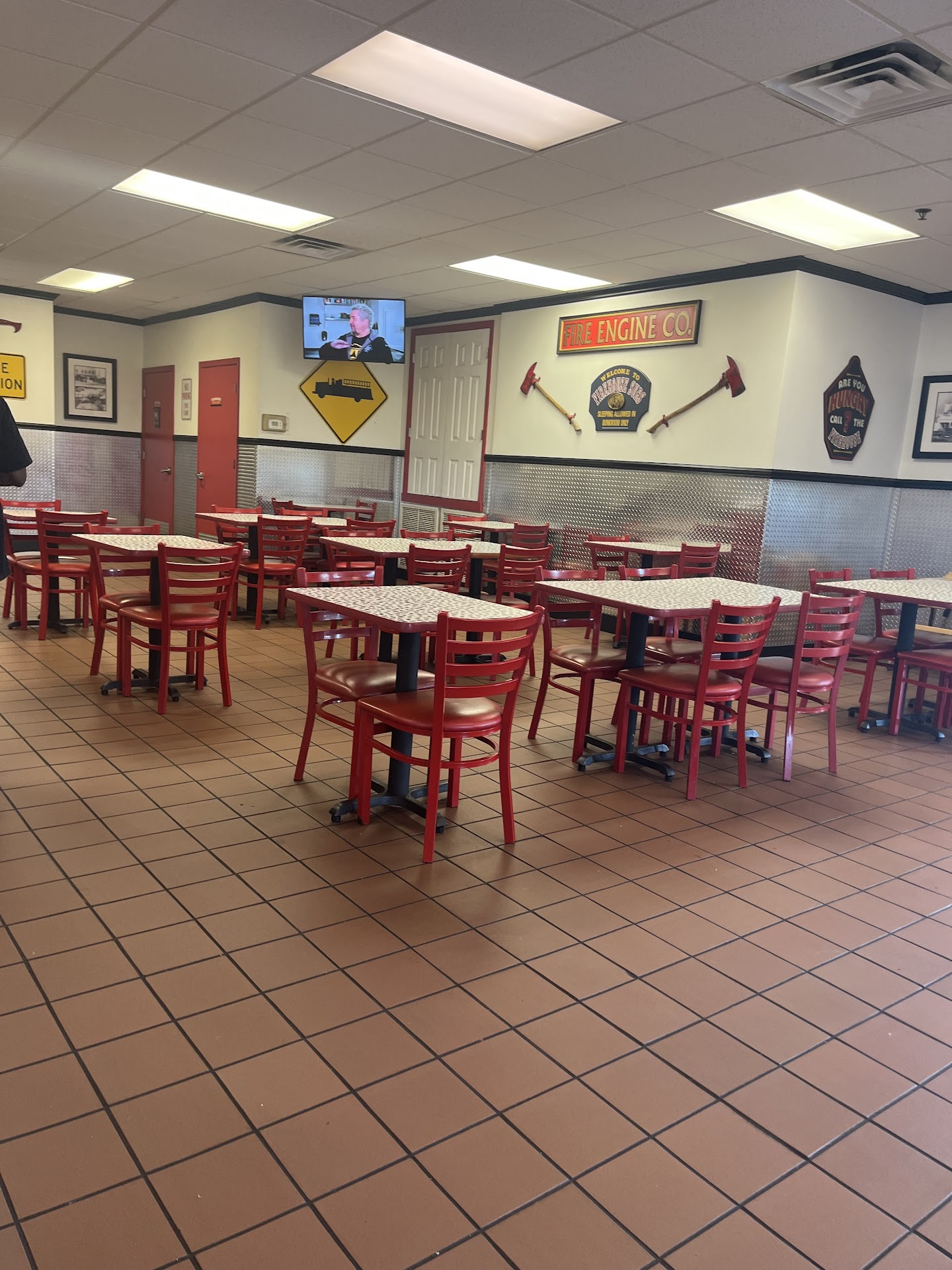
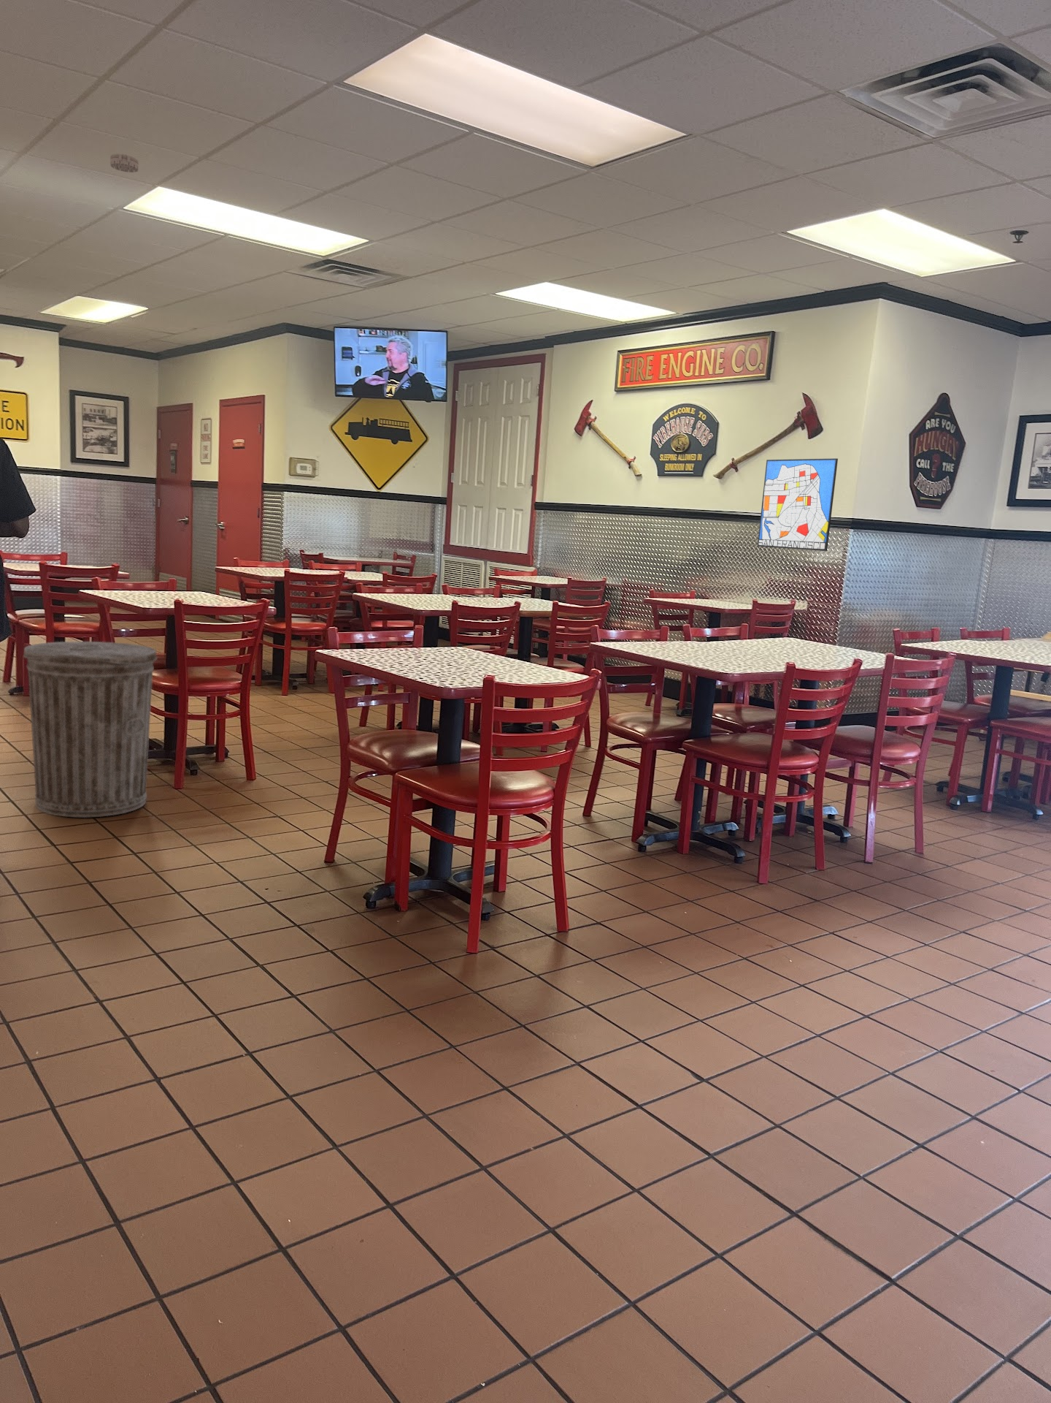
+ trash can (92, 726)
+ wall art (796, 504)
+ smoke detector (124, 162)
